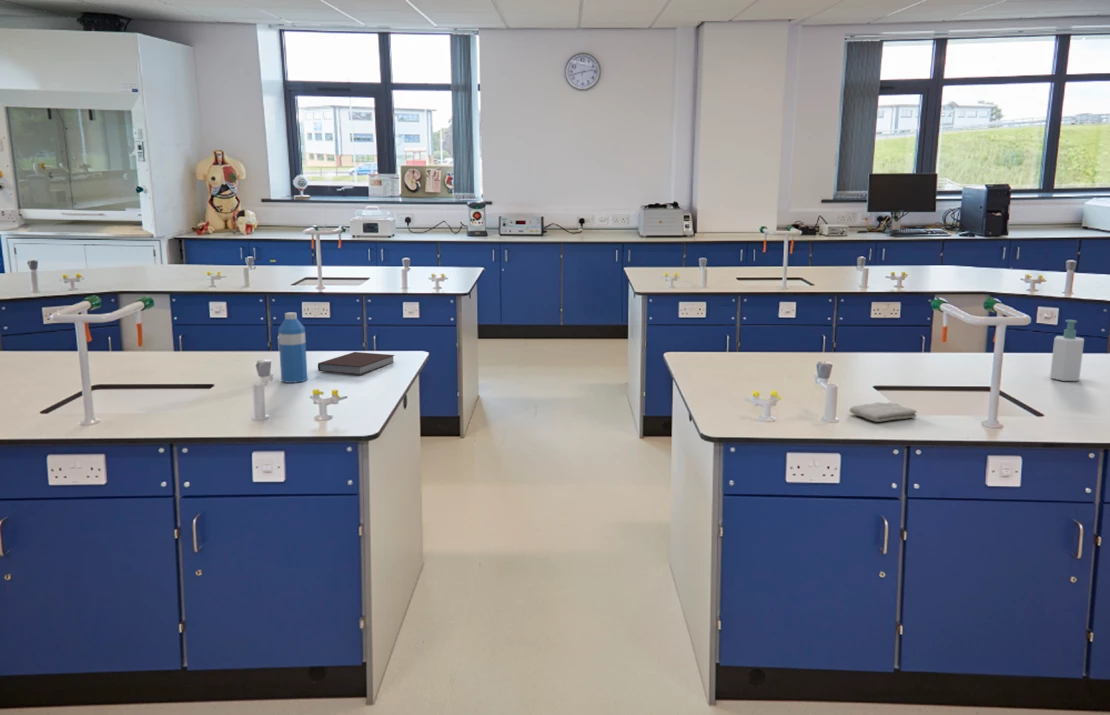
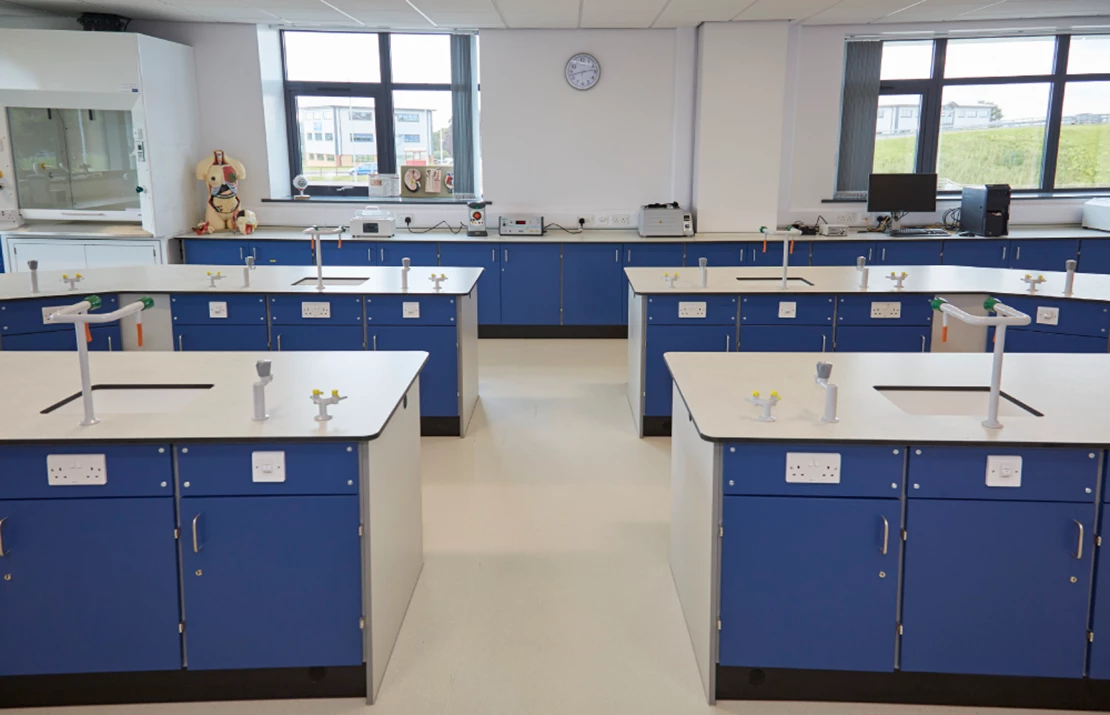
- water bottle (292, 346)
- soap bottle (1068, 349)
- notebook (357, 362)
- washcloth (883, 411)
